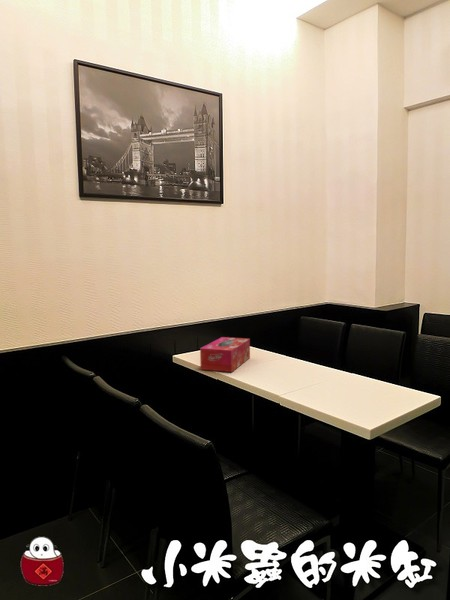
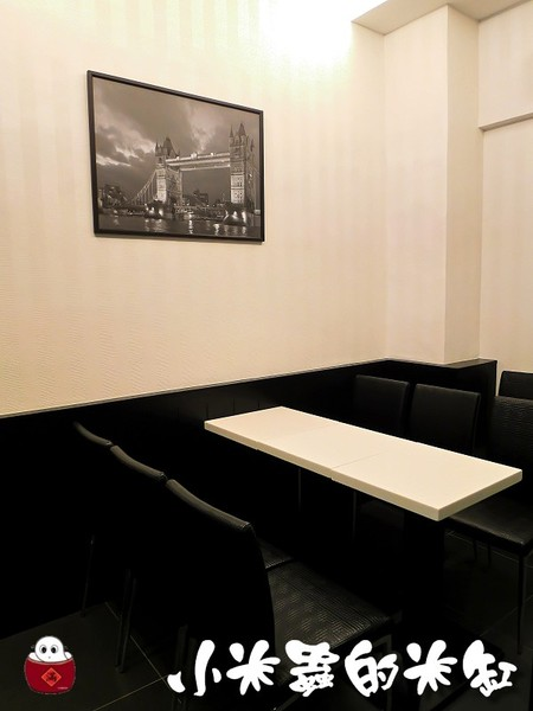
- tissue box (226, 353)
